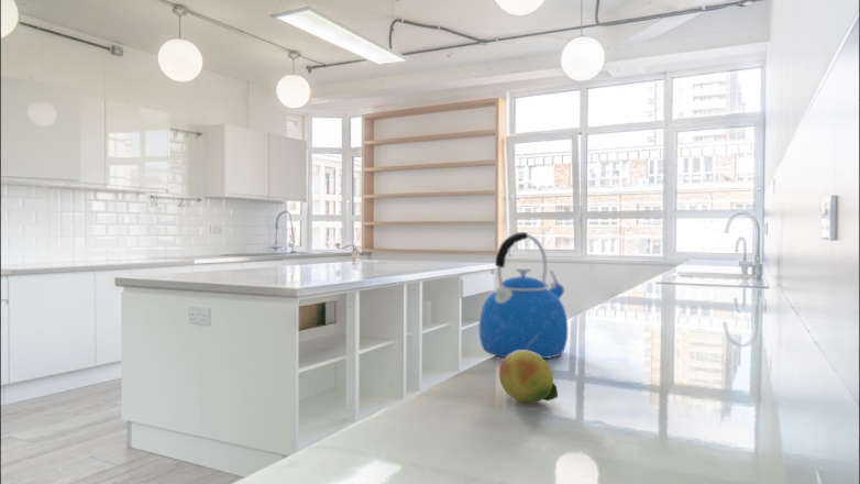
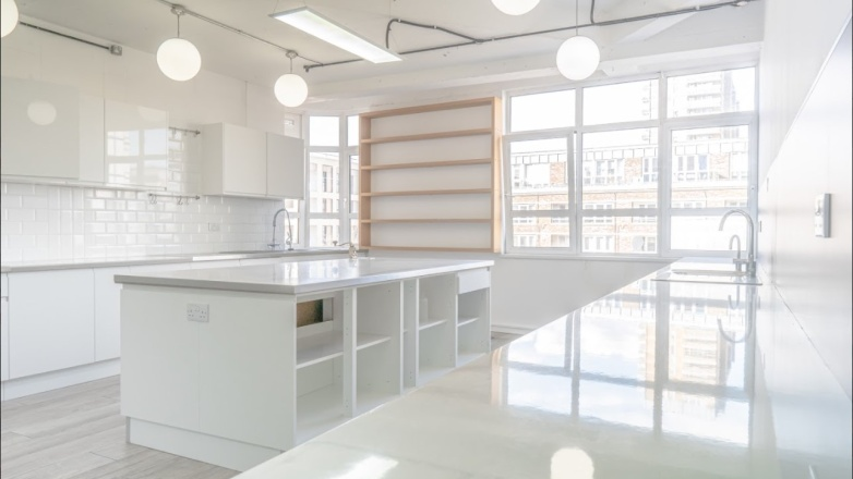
- fruit (526, 375)
- kettle (529, 290)
